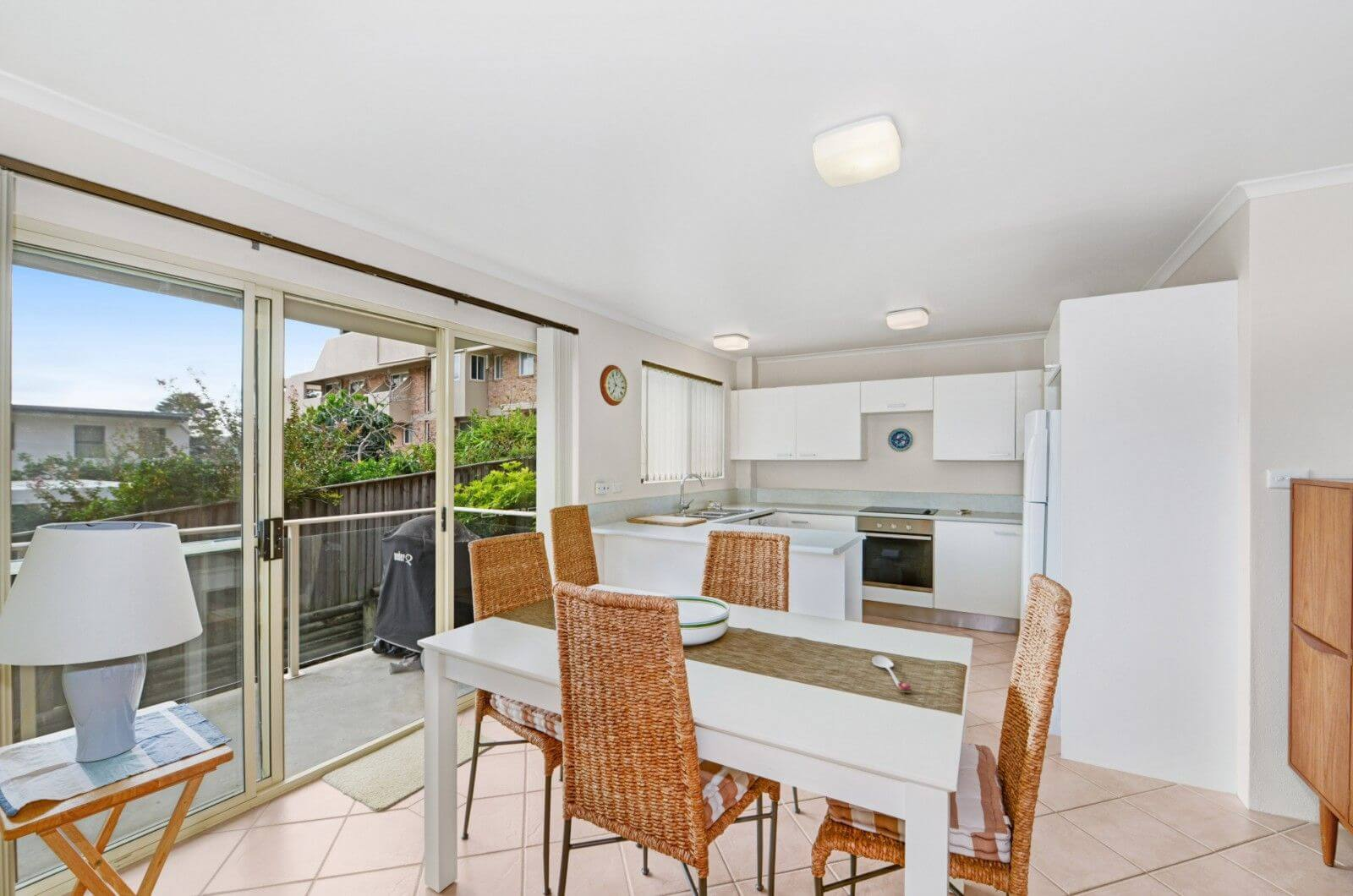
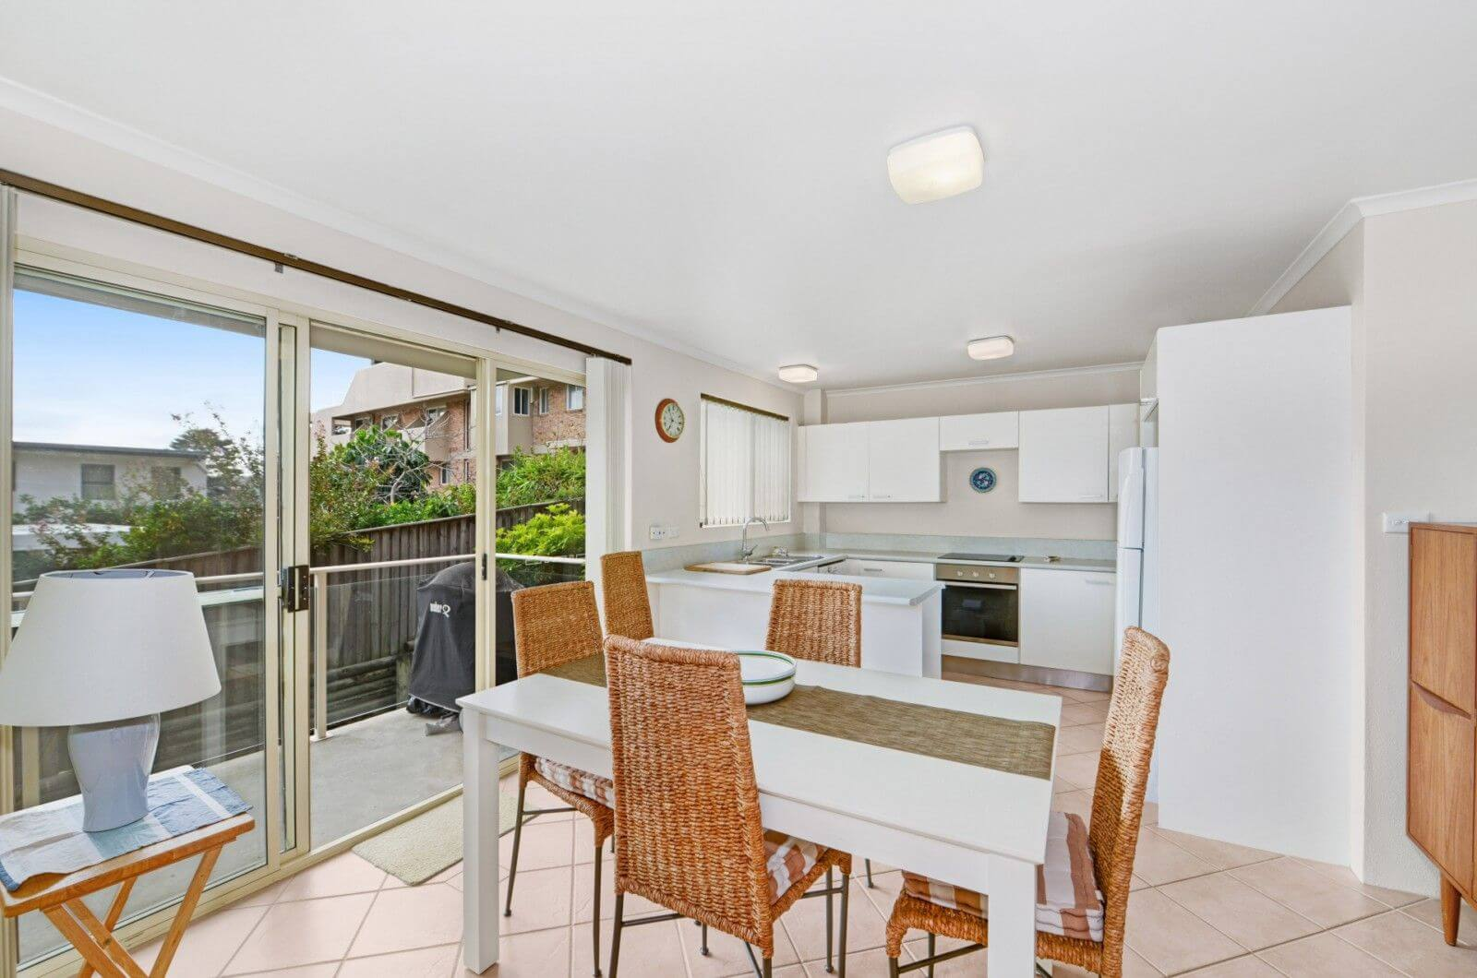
- spoon (891, 672)
